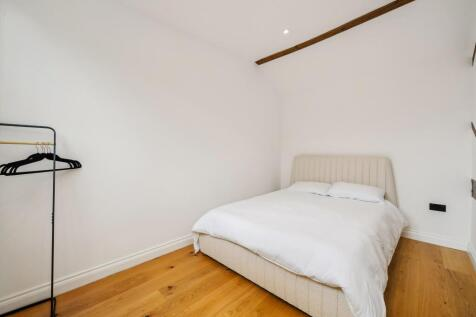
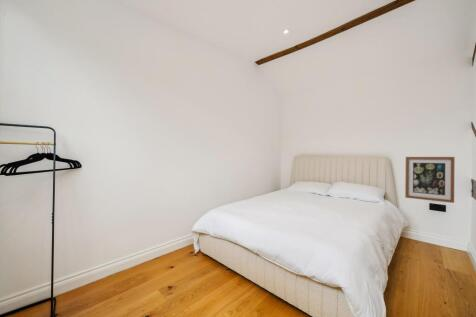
+ wall art (428, 178)
